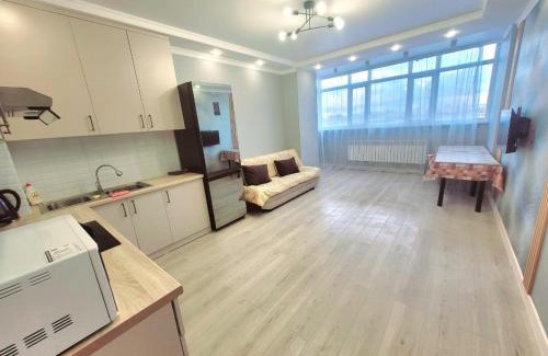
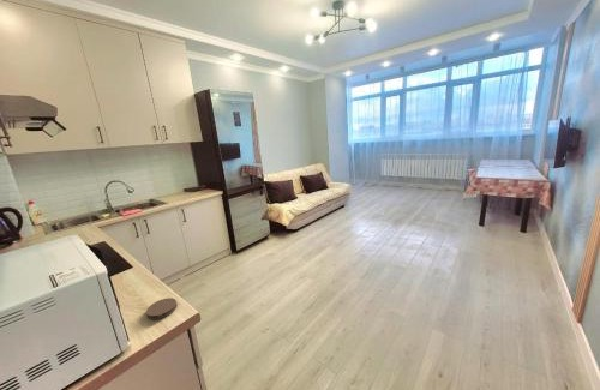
+ coaster (162, 307)
